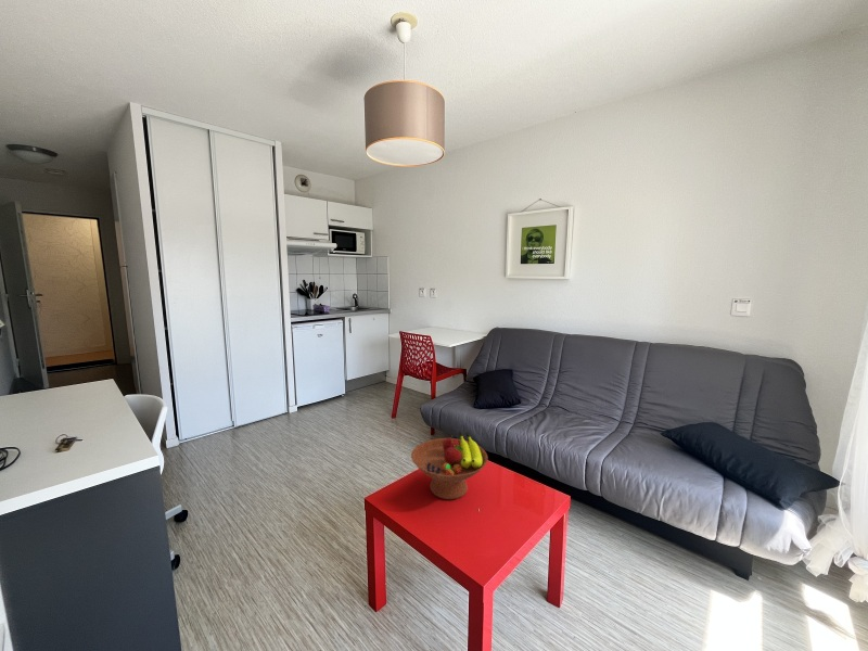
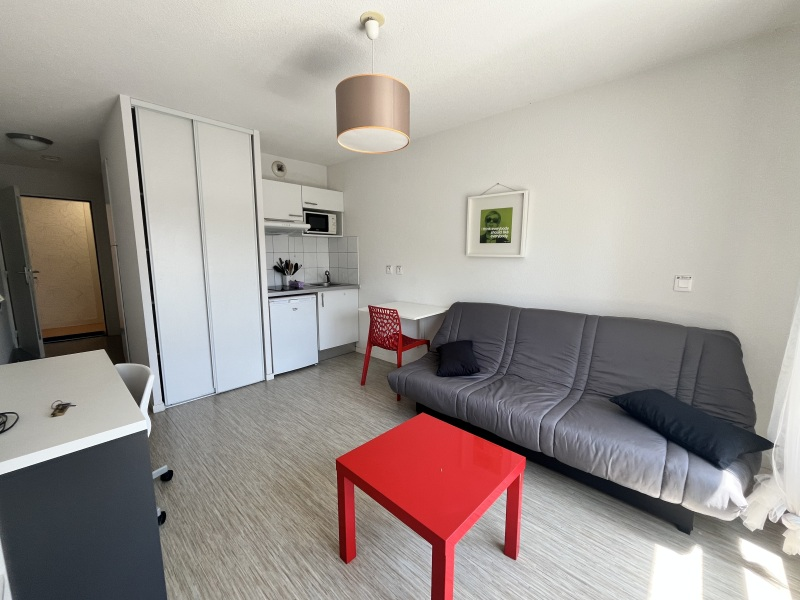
- fruit bowl (448, 465)
